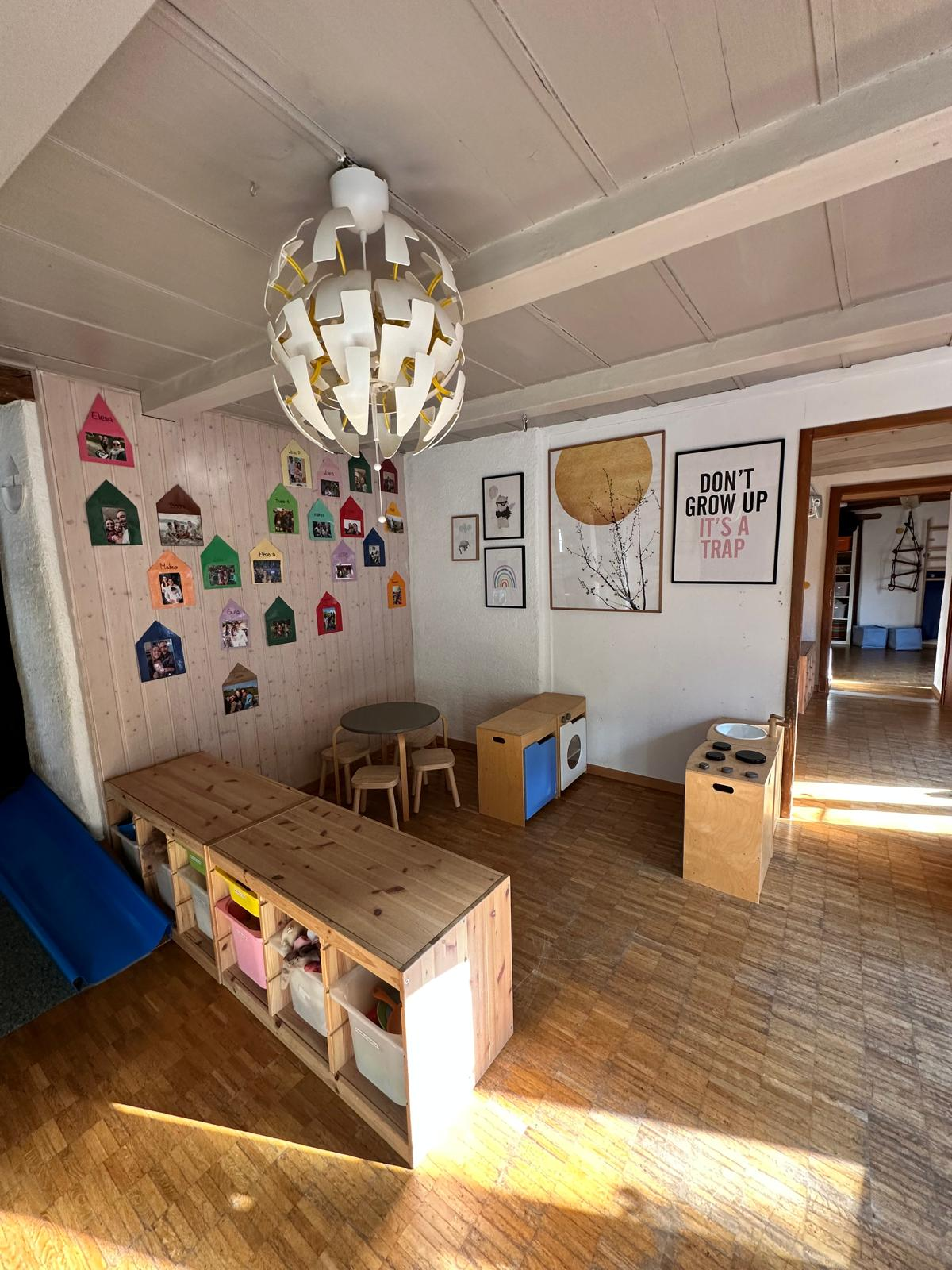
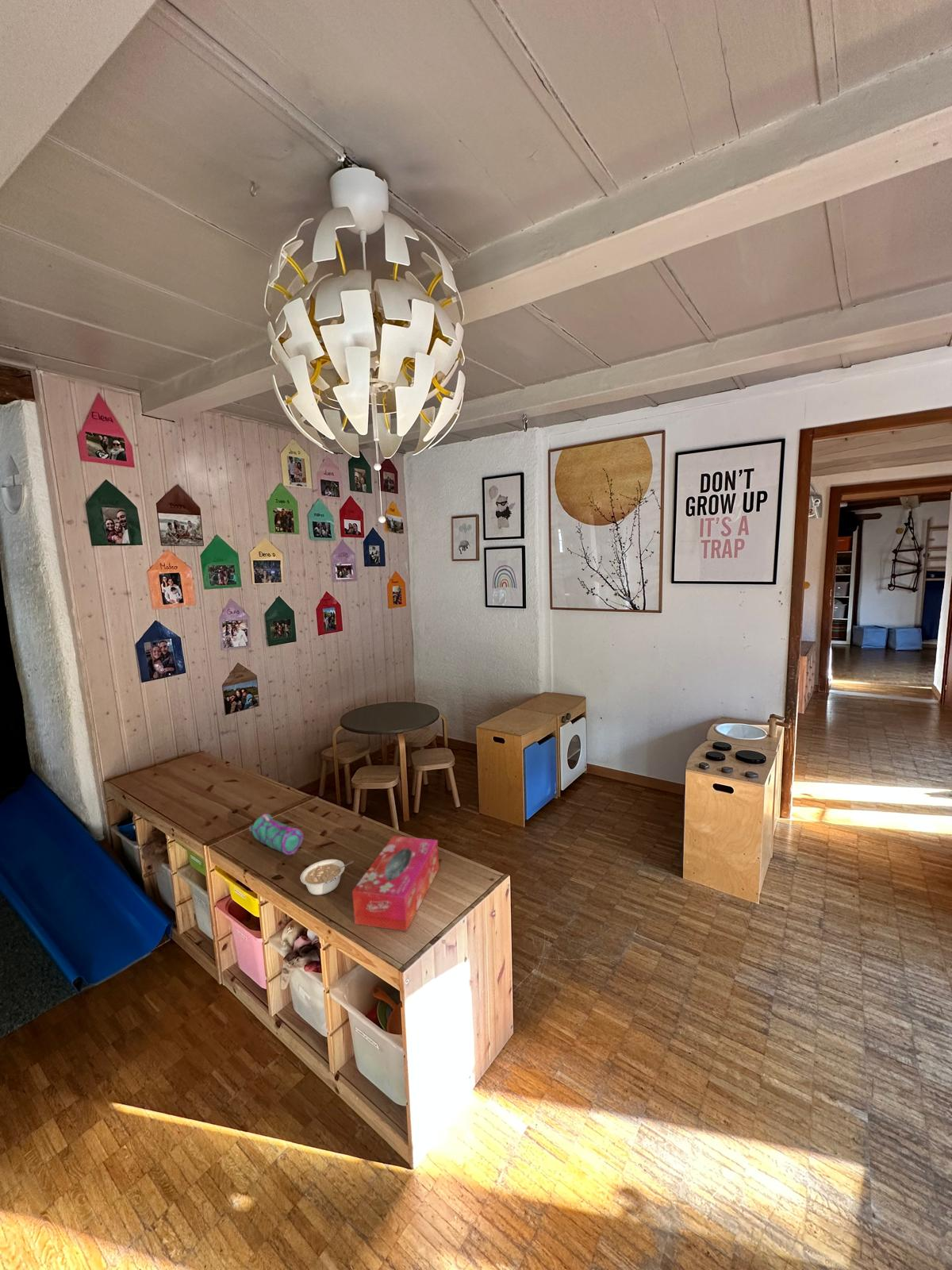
+ pencil case (276, 833)
+ tissue box (399, 879)
+ legume (324, 876)
